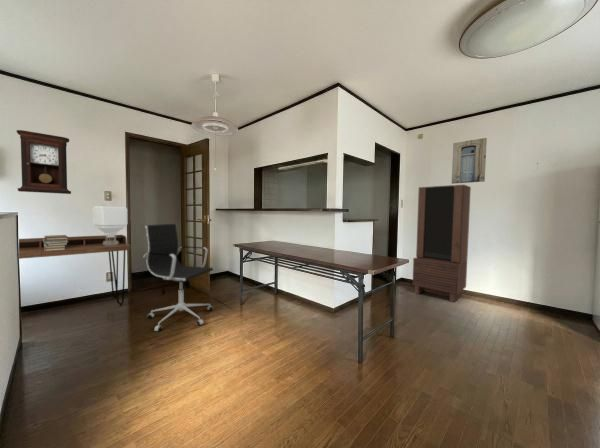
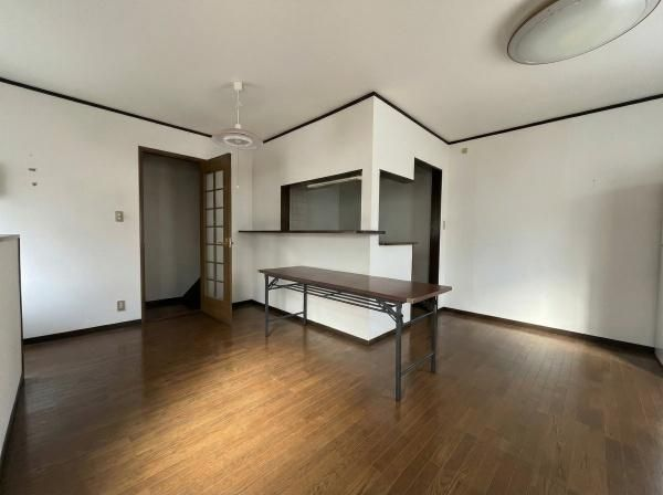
- bookcase (440, 240)
- desk (61, 255)
- table lamp (110, 225)
- wall art (468, 161)
- pendulum clock (45, 164)
- office chair (179, 272)
- book stack (55, 242)
